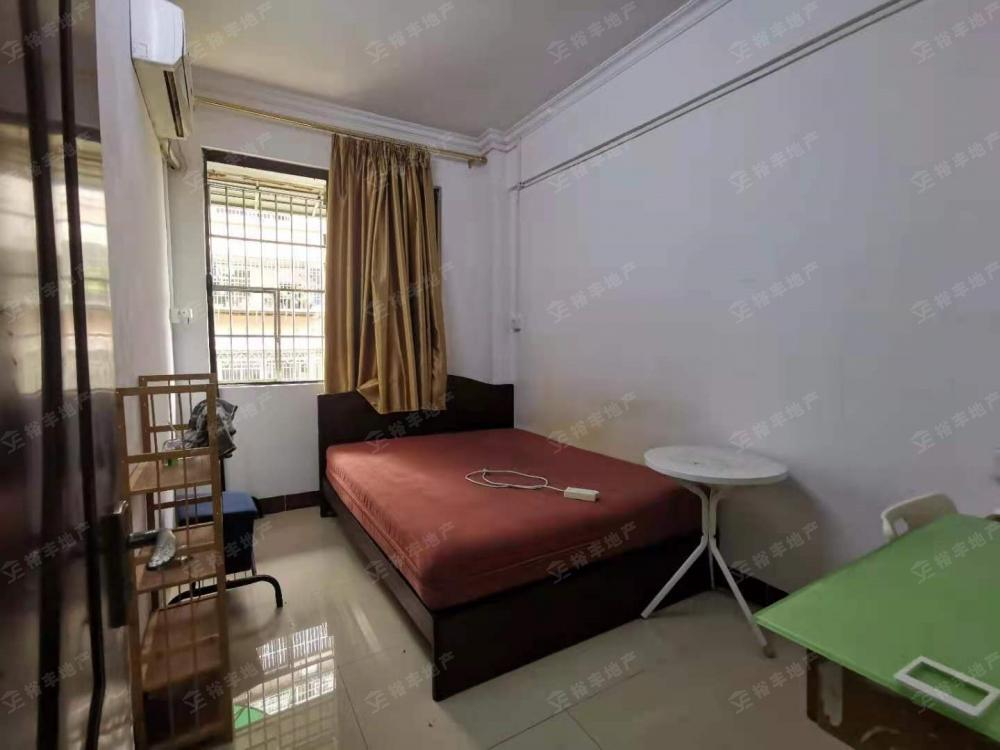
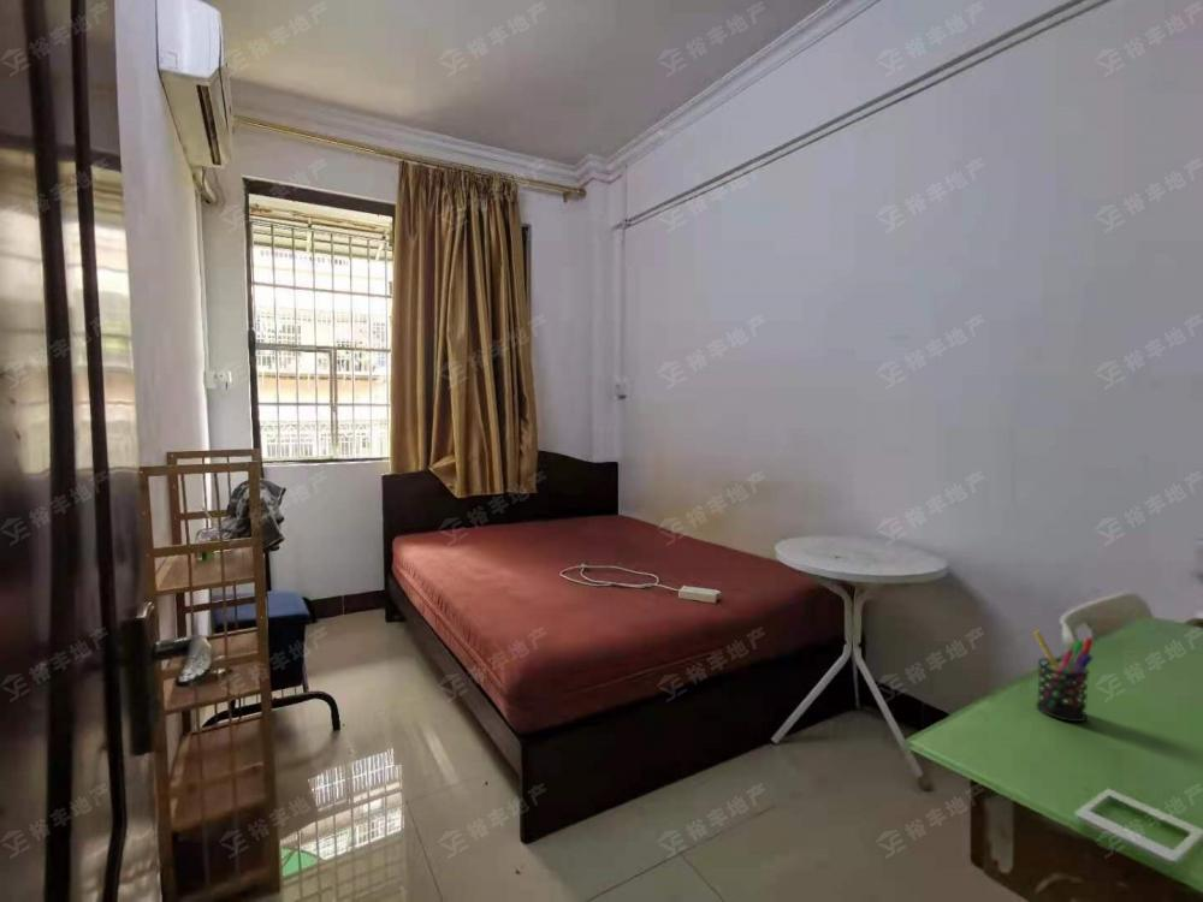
+ pen holder (1067, 671)
